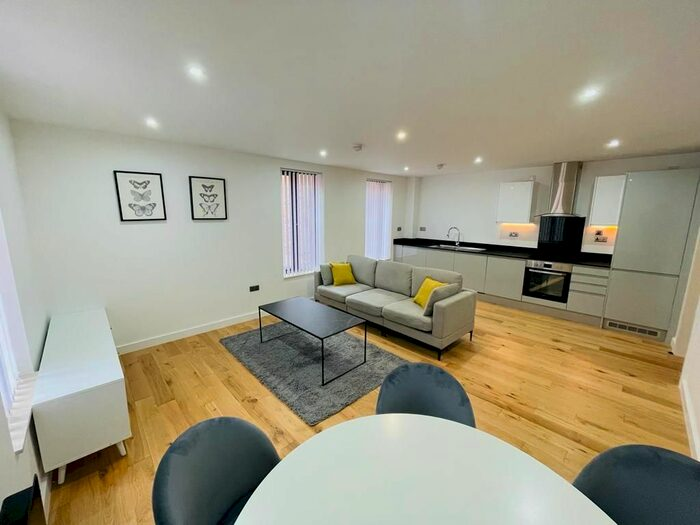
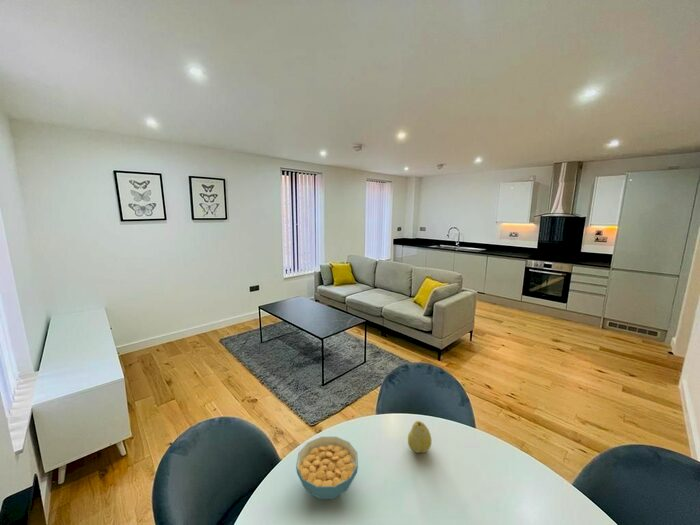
+ fruit (419, 434)
+ cereal bowl (327, 472)
